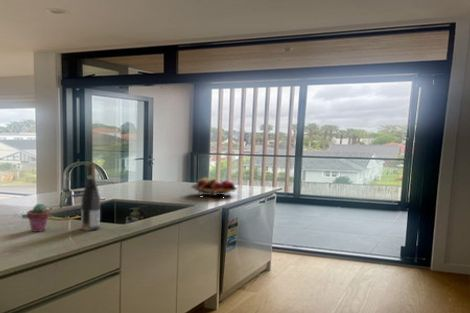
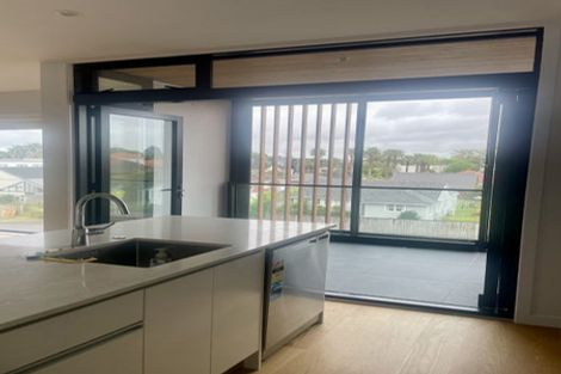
- potted succulent (38, 216)
- fruit basket (213, 186)
- wine bottle (91, 196)
